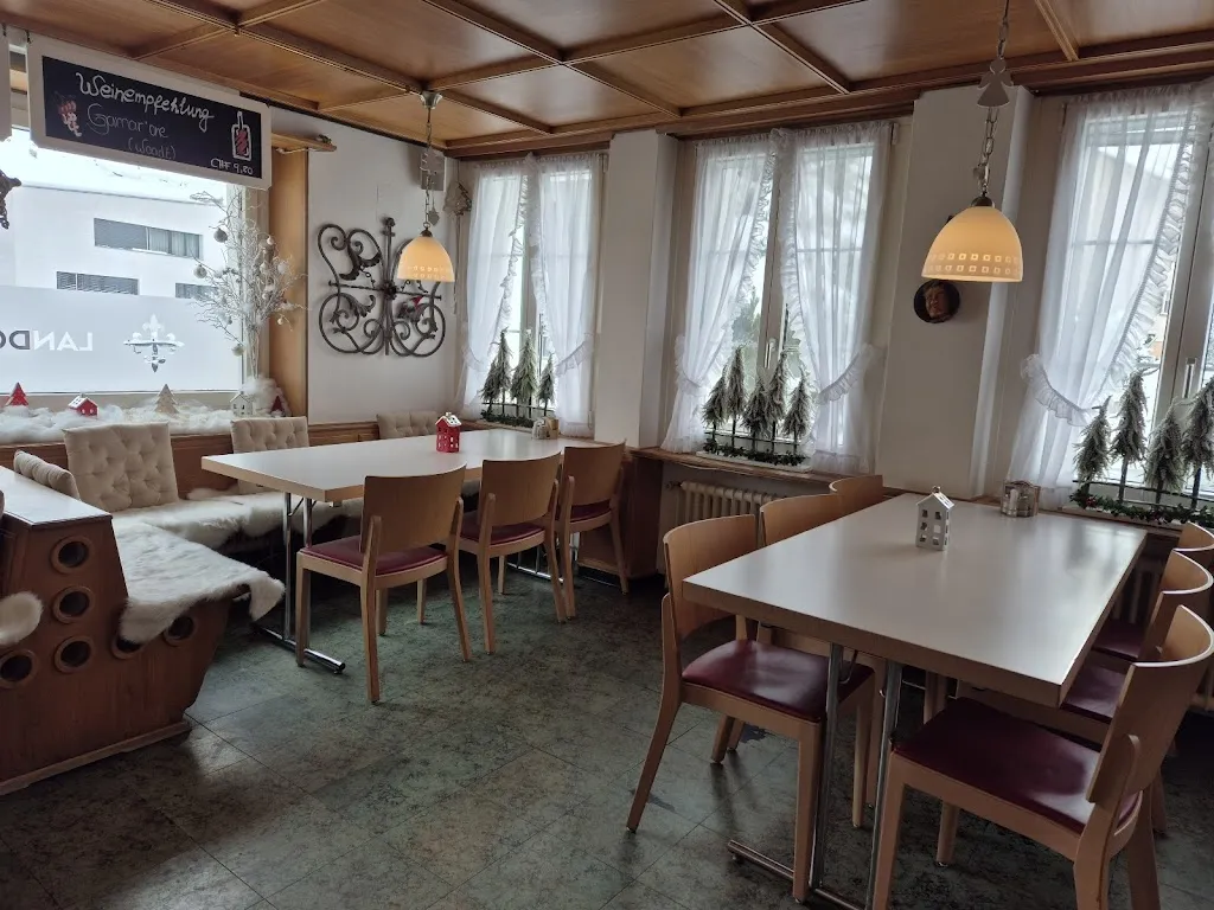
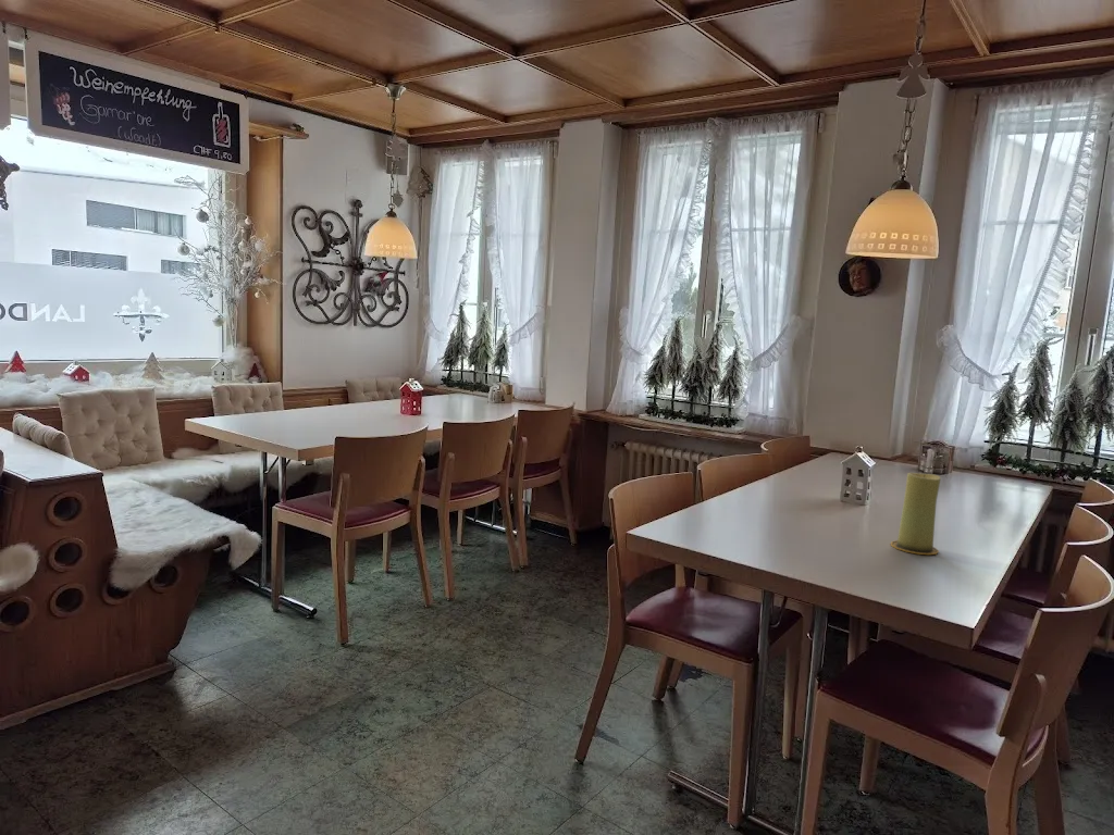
+ candle (918, 511)
